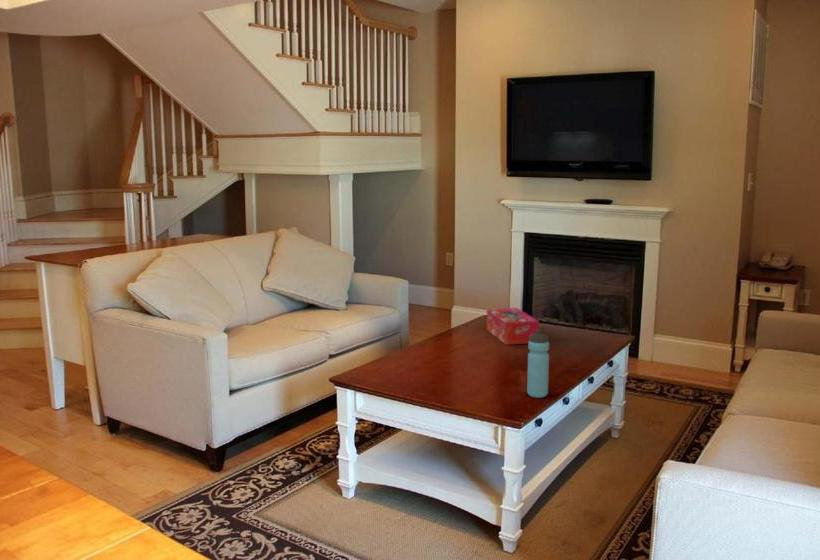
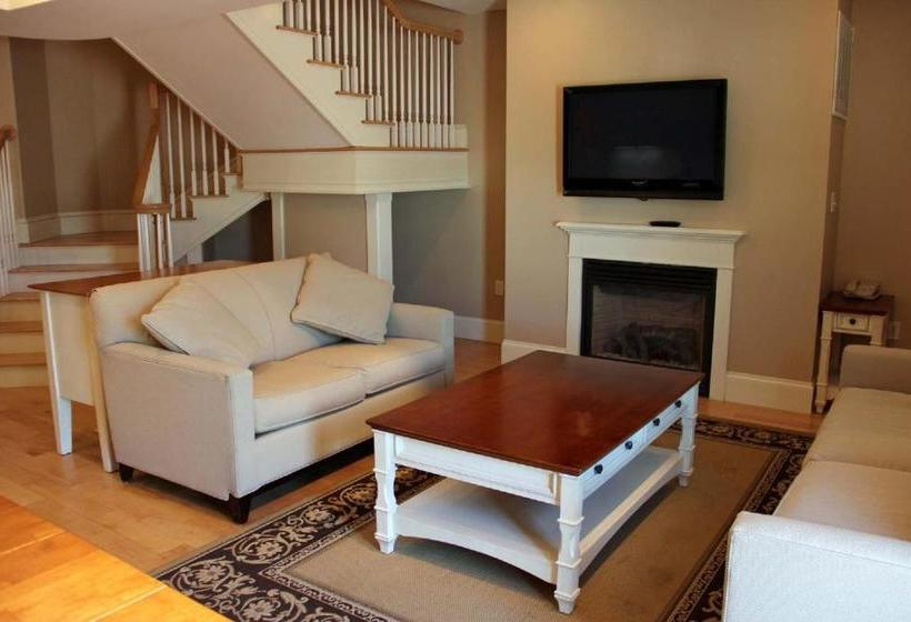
- tissue box (511, 325)
- water bottle (538, 362)
